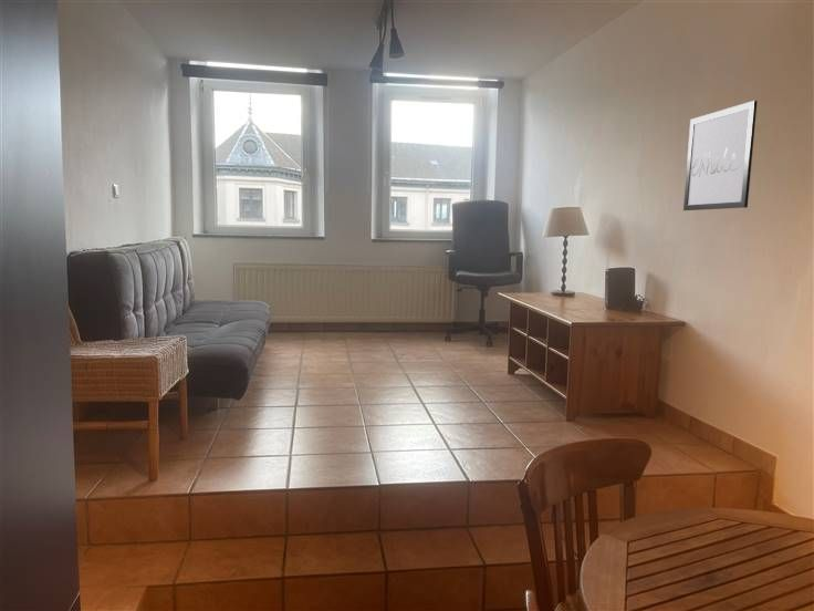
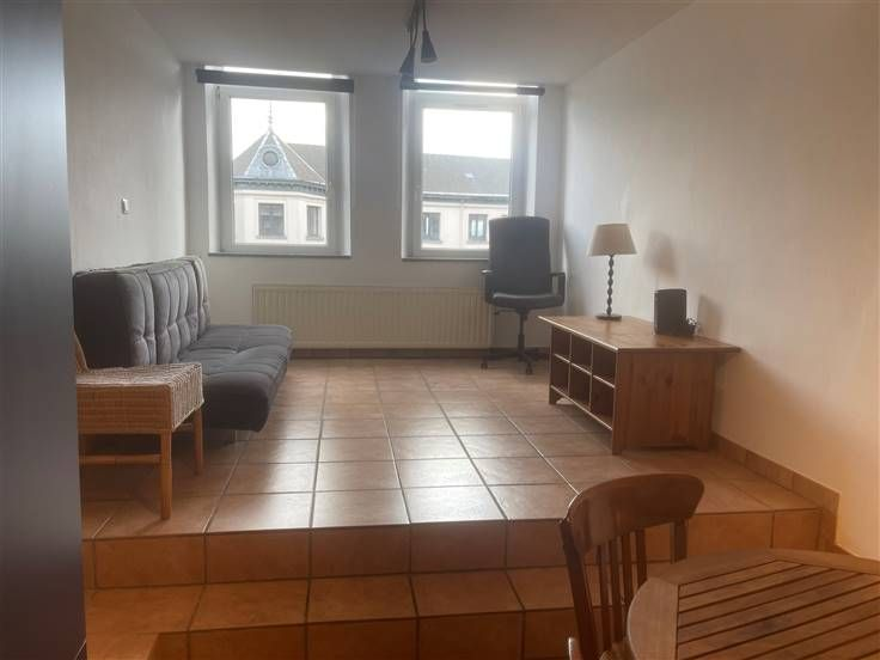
- wall art (717, 160)
